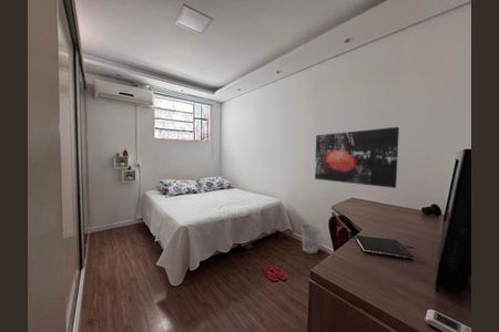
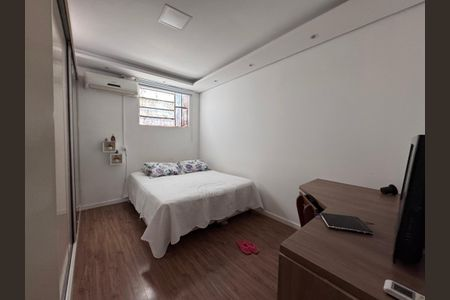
- wall art (349, 157)
- wastebasket (309, 238)
